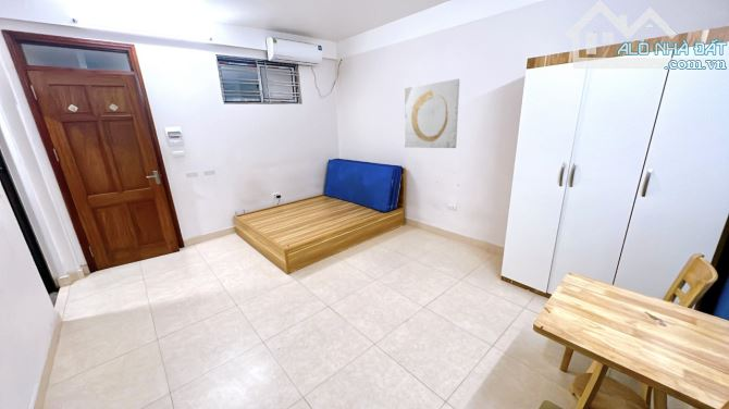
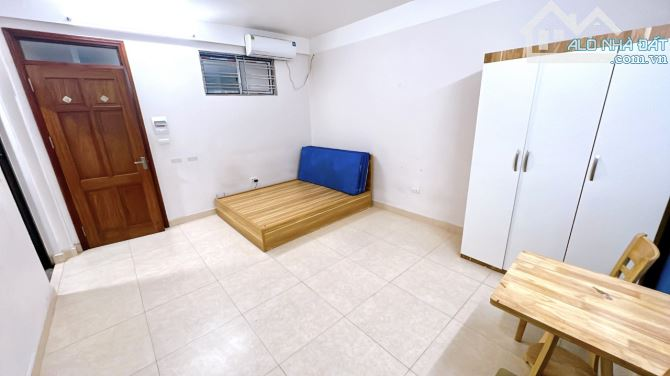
- wall art (429, 116)
